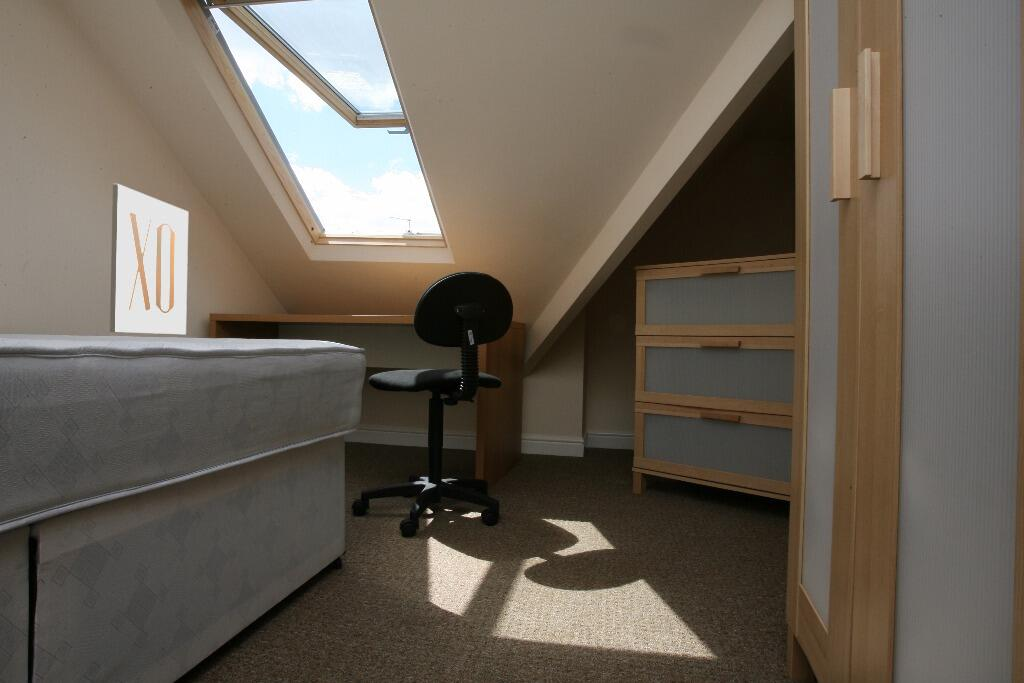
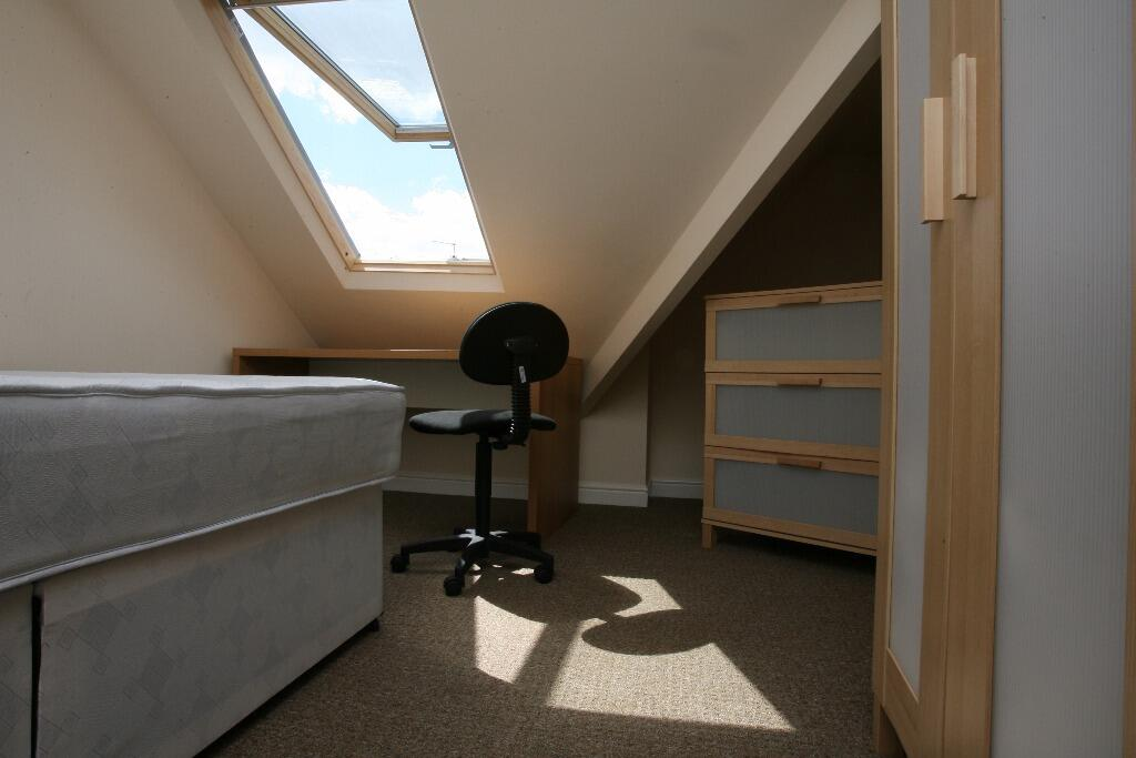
- wall art (152, 266)
